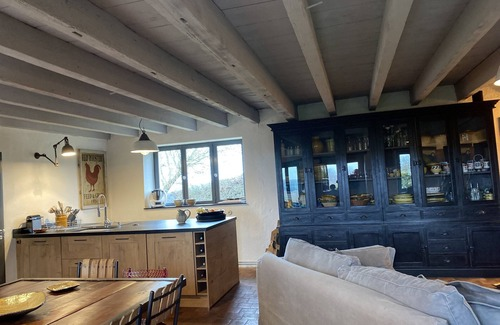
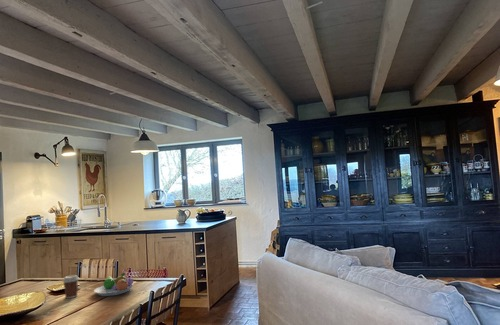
+ coffee cup (71, 286)
+ fruit bowl (114, 283)
